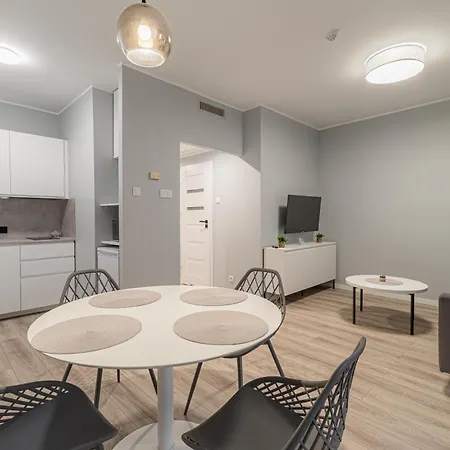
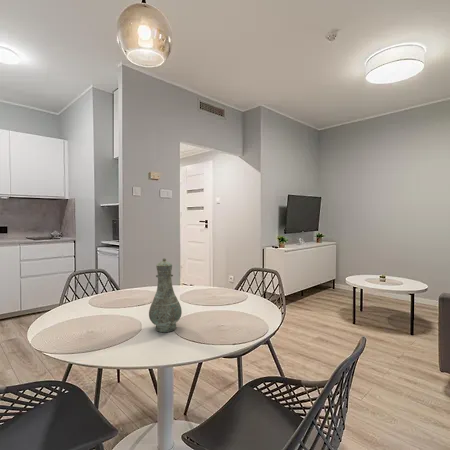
+ vase (165, 293)
